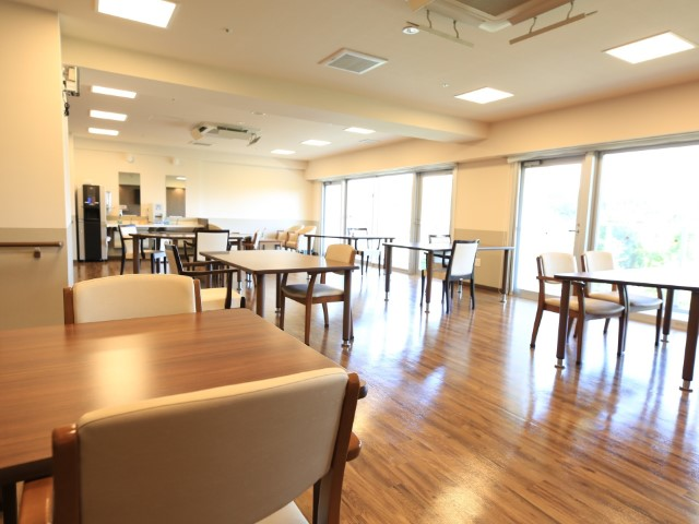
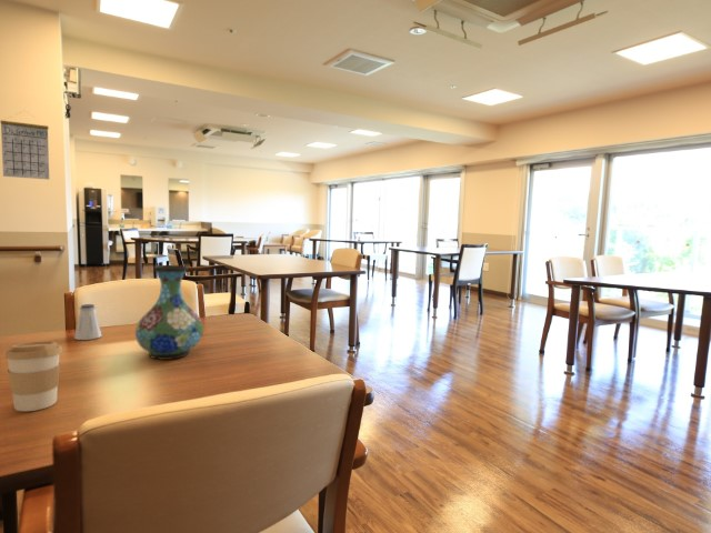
+ coffee cup (34, 373)
+ vase (170, 310)
+ calendar (26, 143)
+ saltshaker (88, 321)
